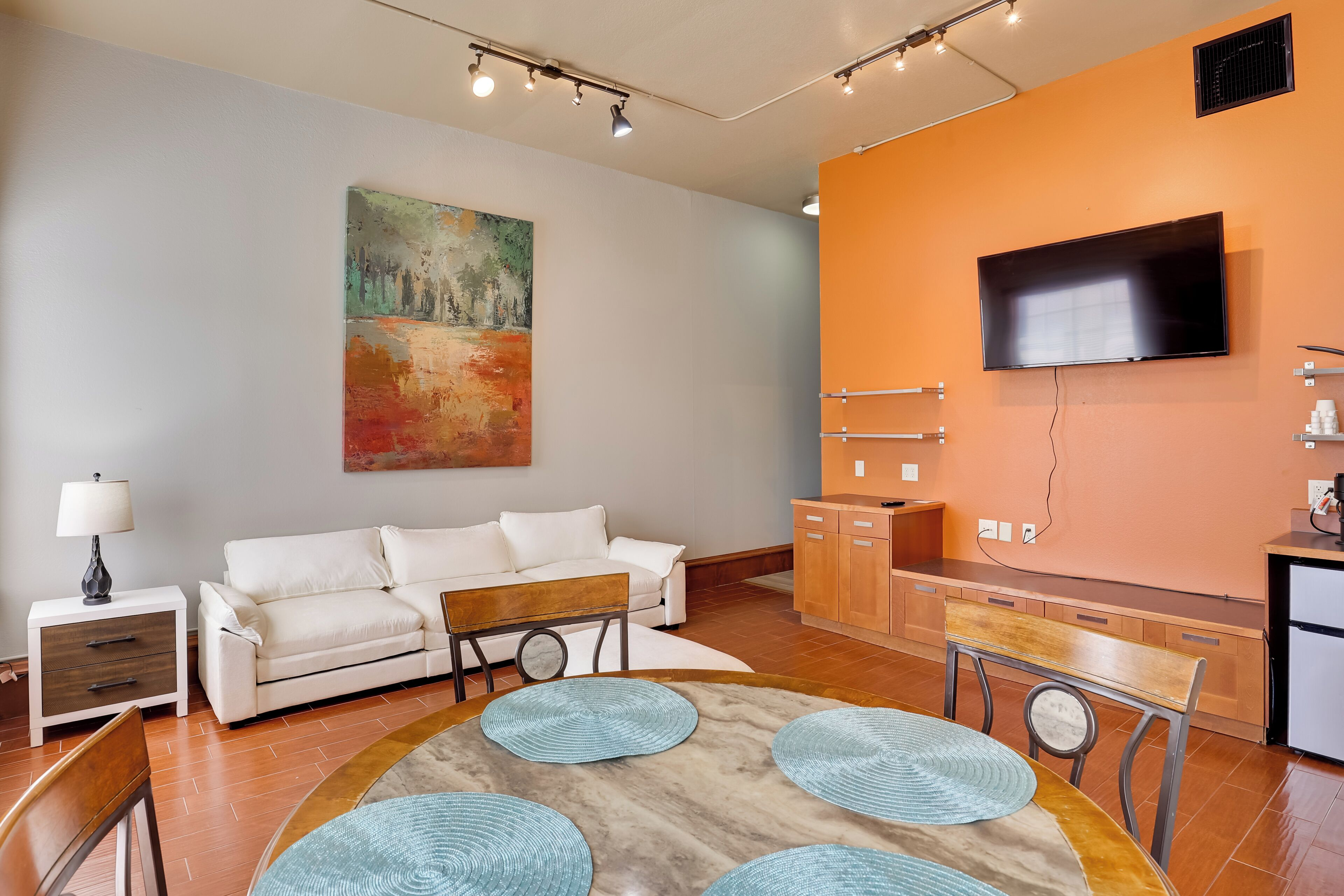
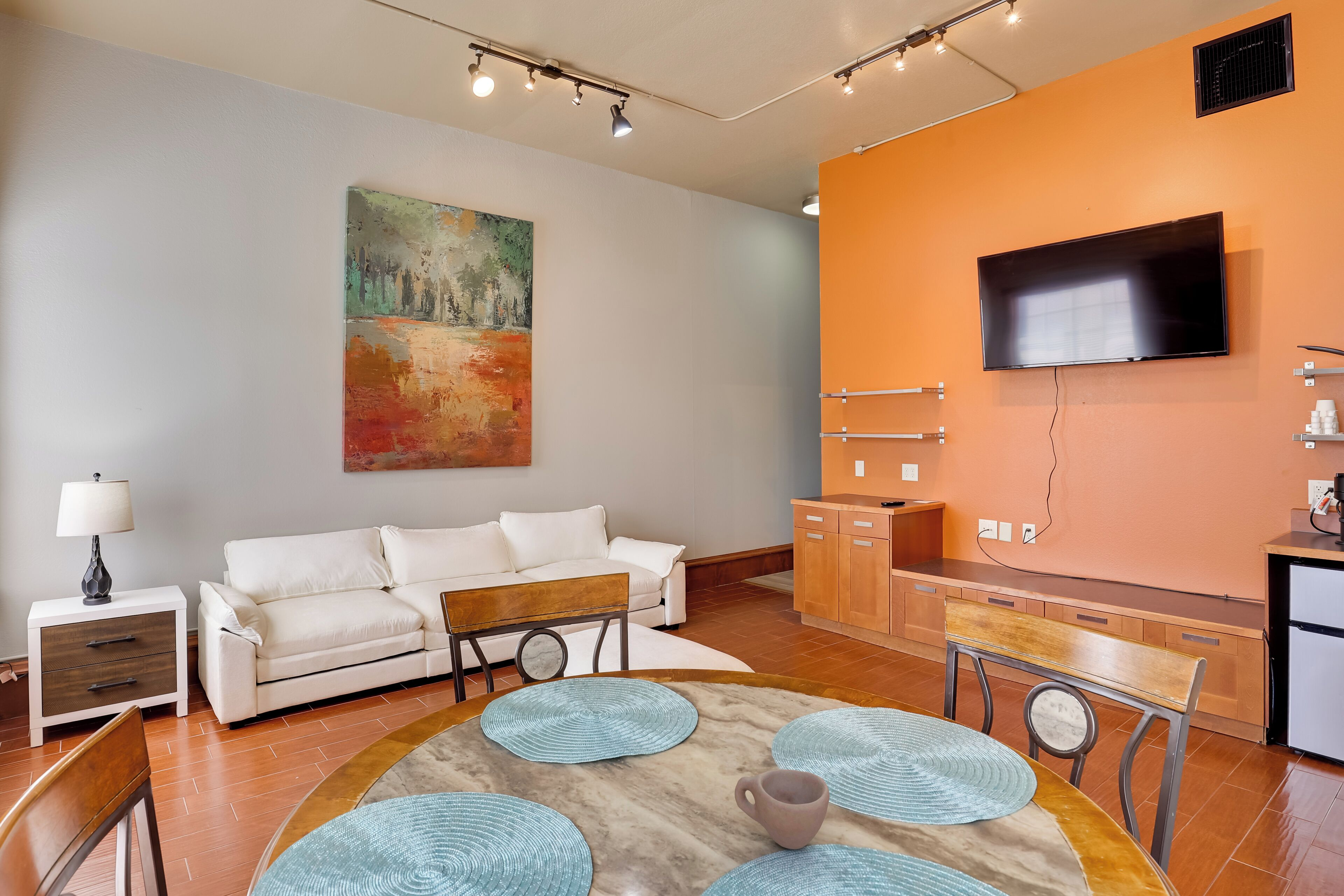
+ cup (780, 811)
